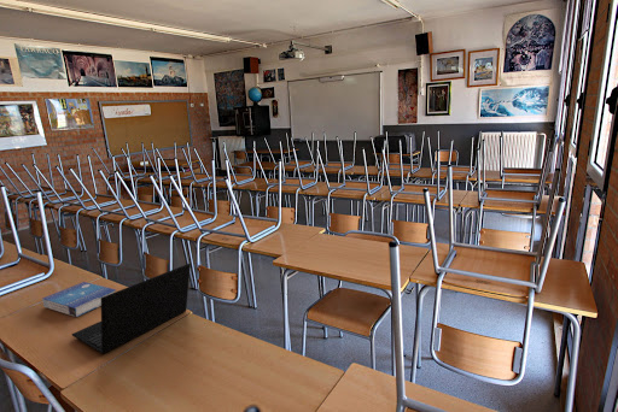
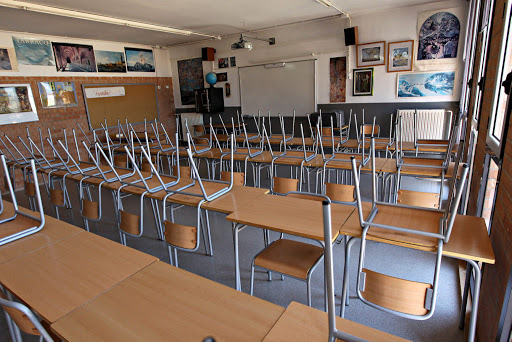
- laptop (133, 299)
- book (80, 298)
